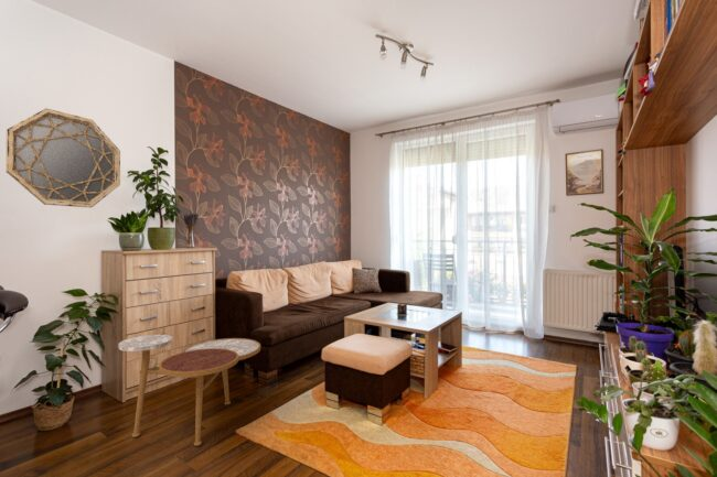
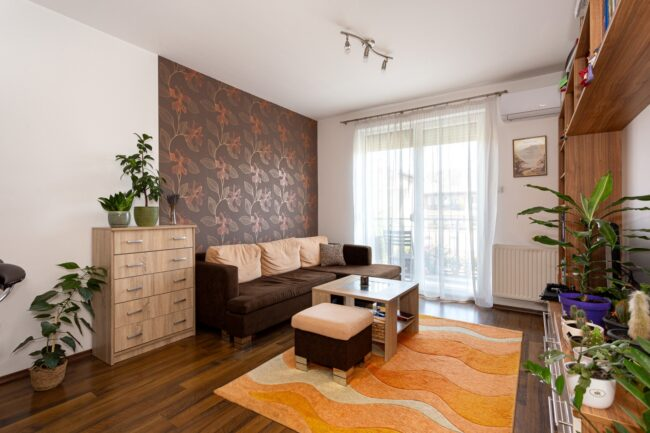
- home mirror (68, 160)
- side table (193, 377)
